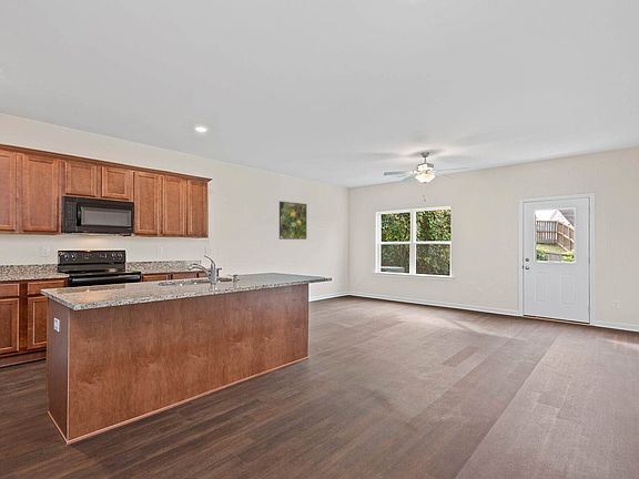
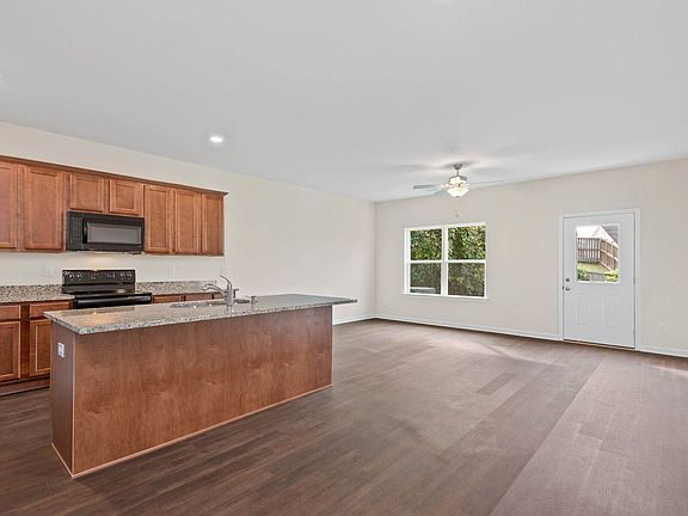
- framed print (293, 221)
